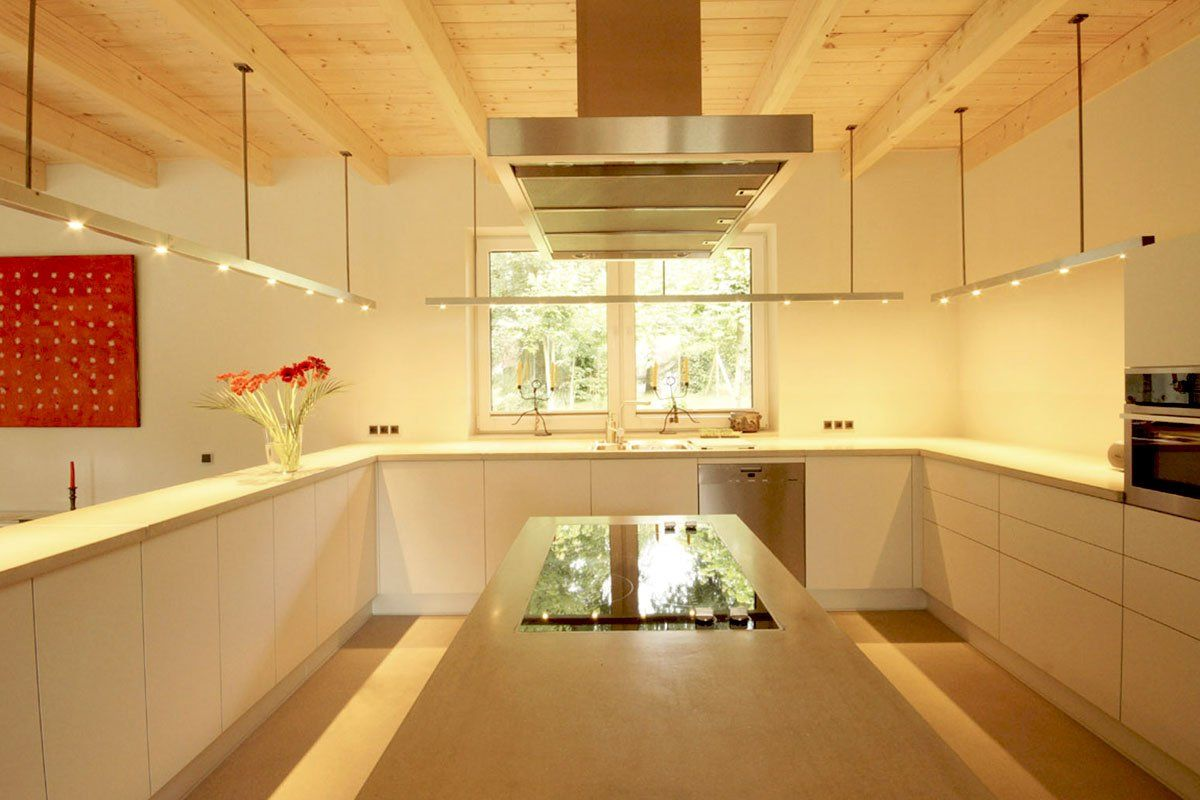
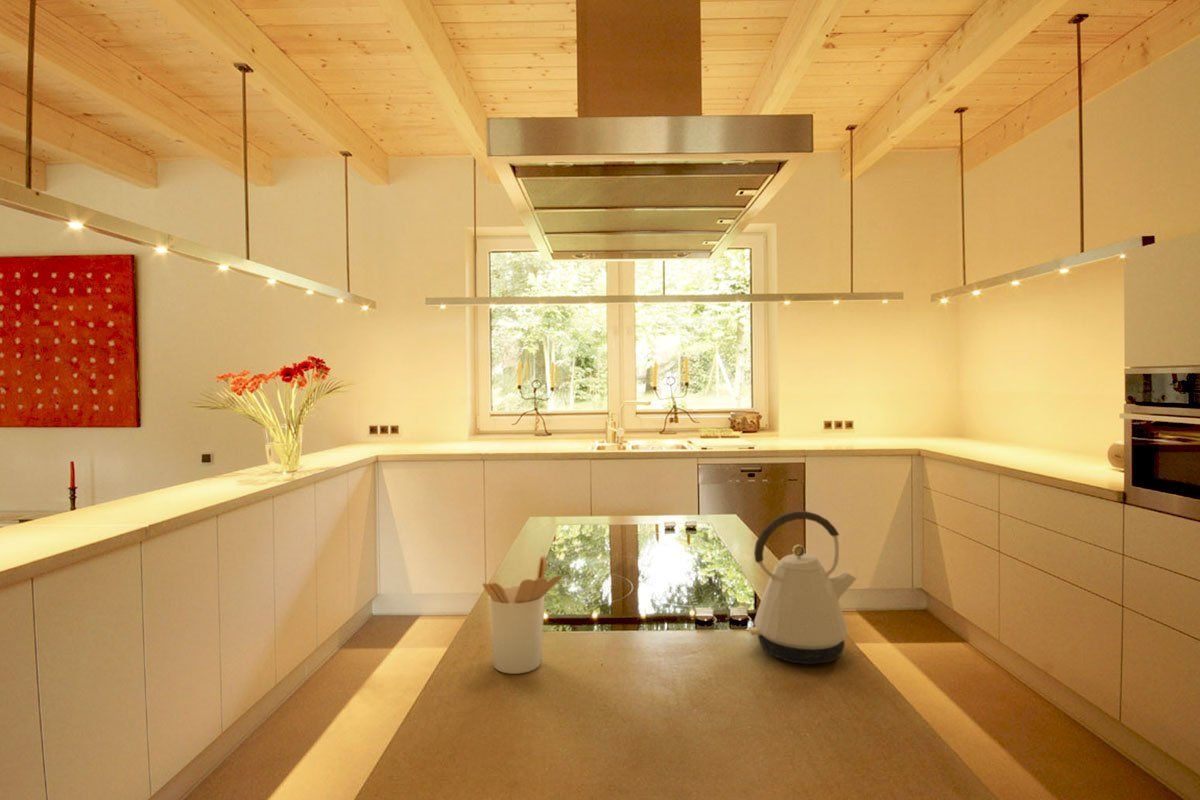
+ kettle (803, 580)
+ utensil holder (524, 615)
